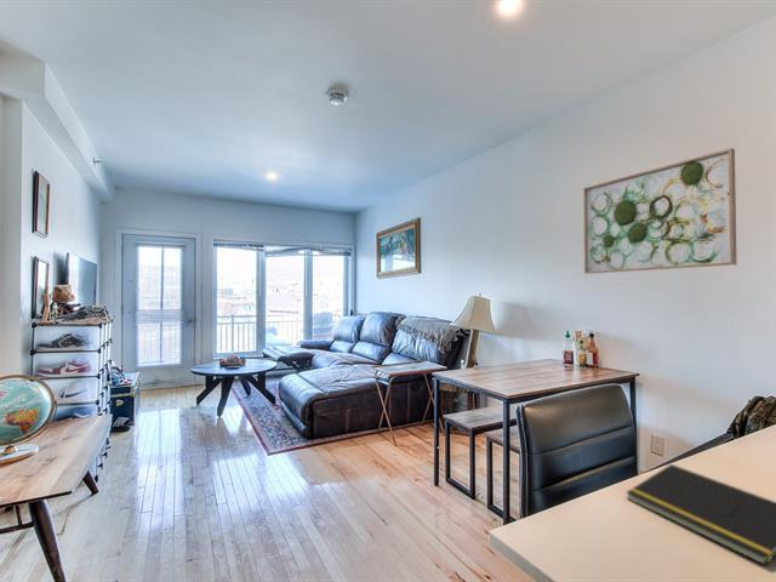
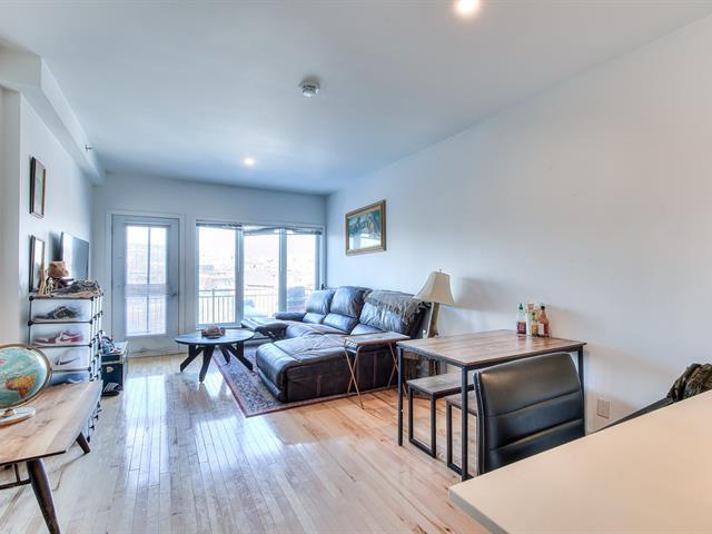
- wall art (646, 219)
- notepad (709, 504)
